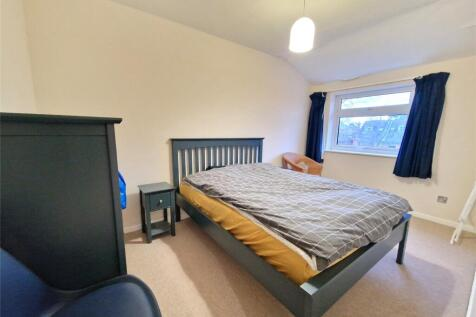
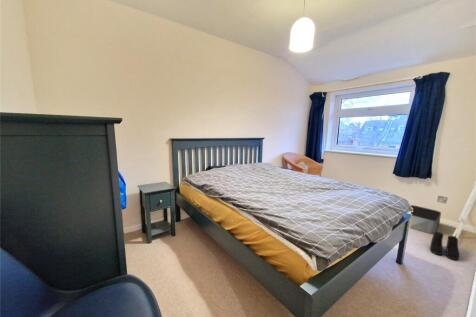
+ boots (446, 245)
+ storage bin (421, 218)
